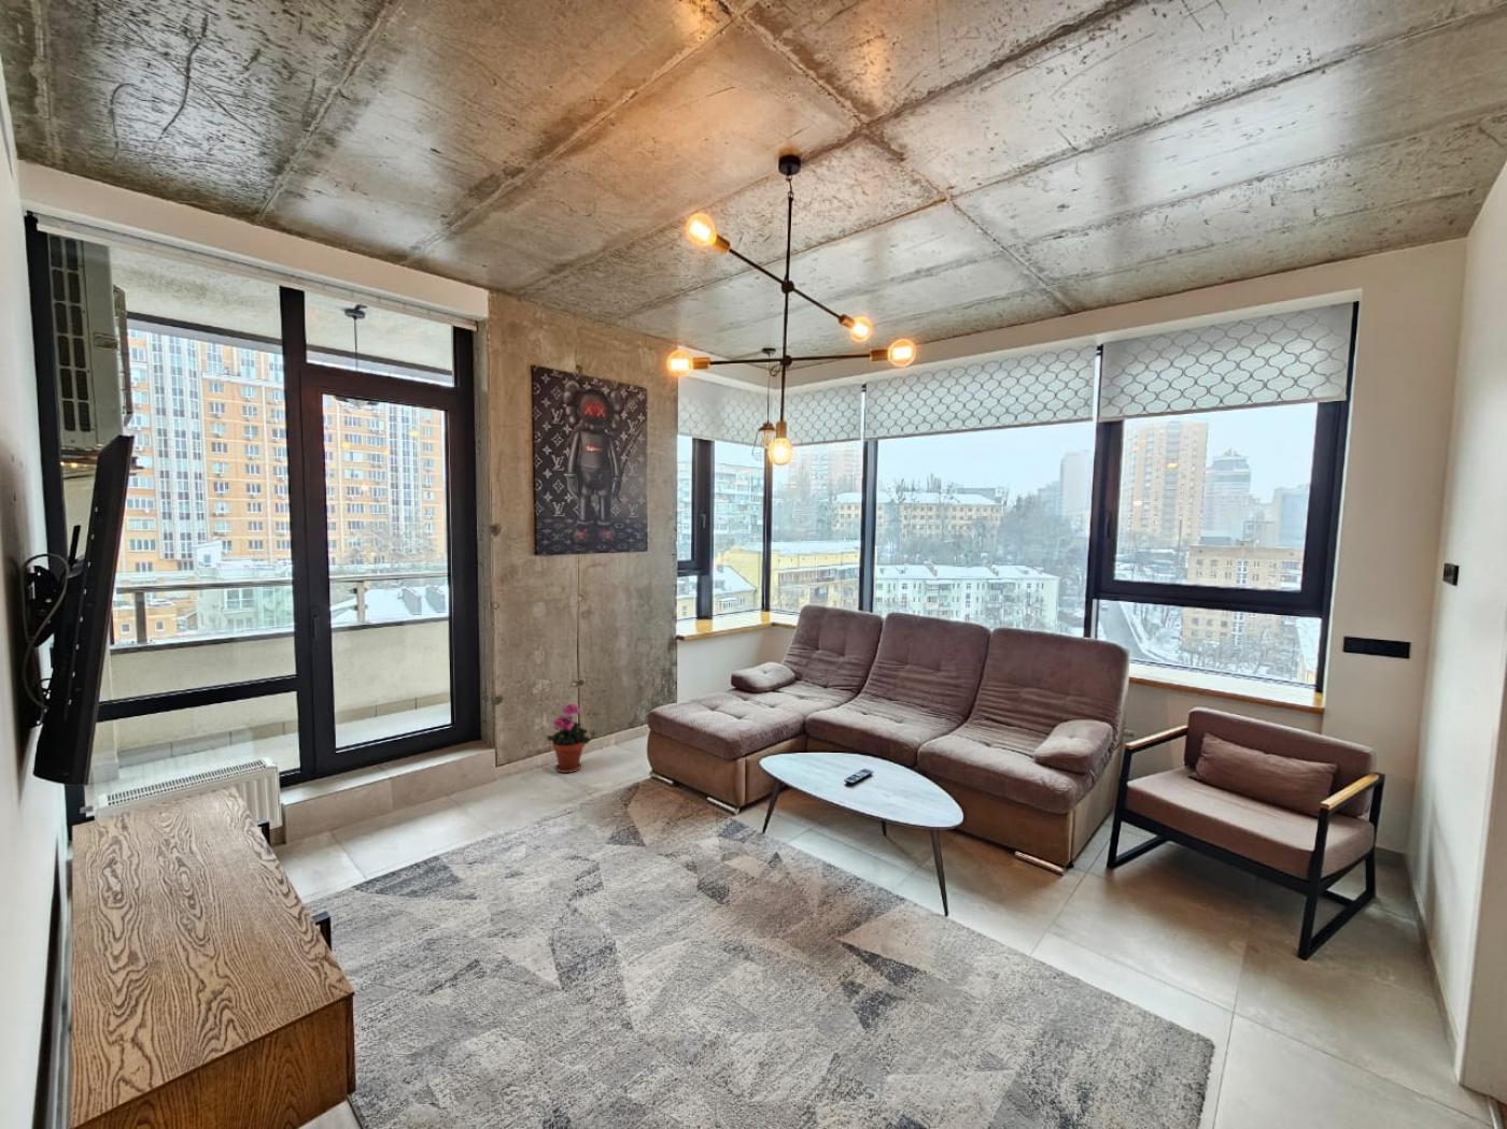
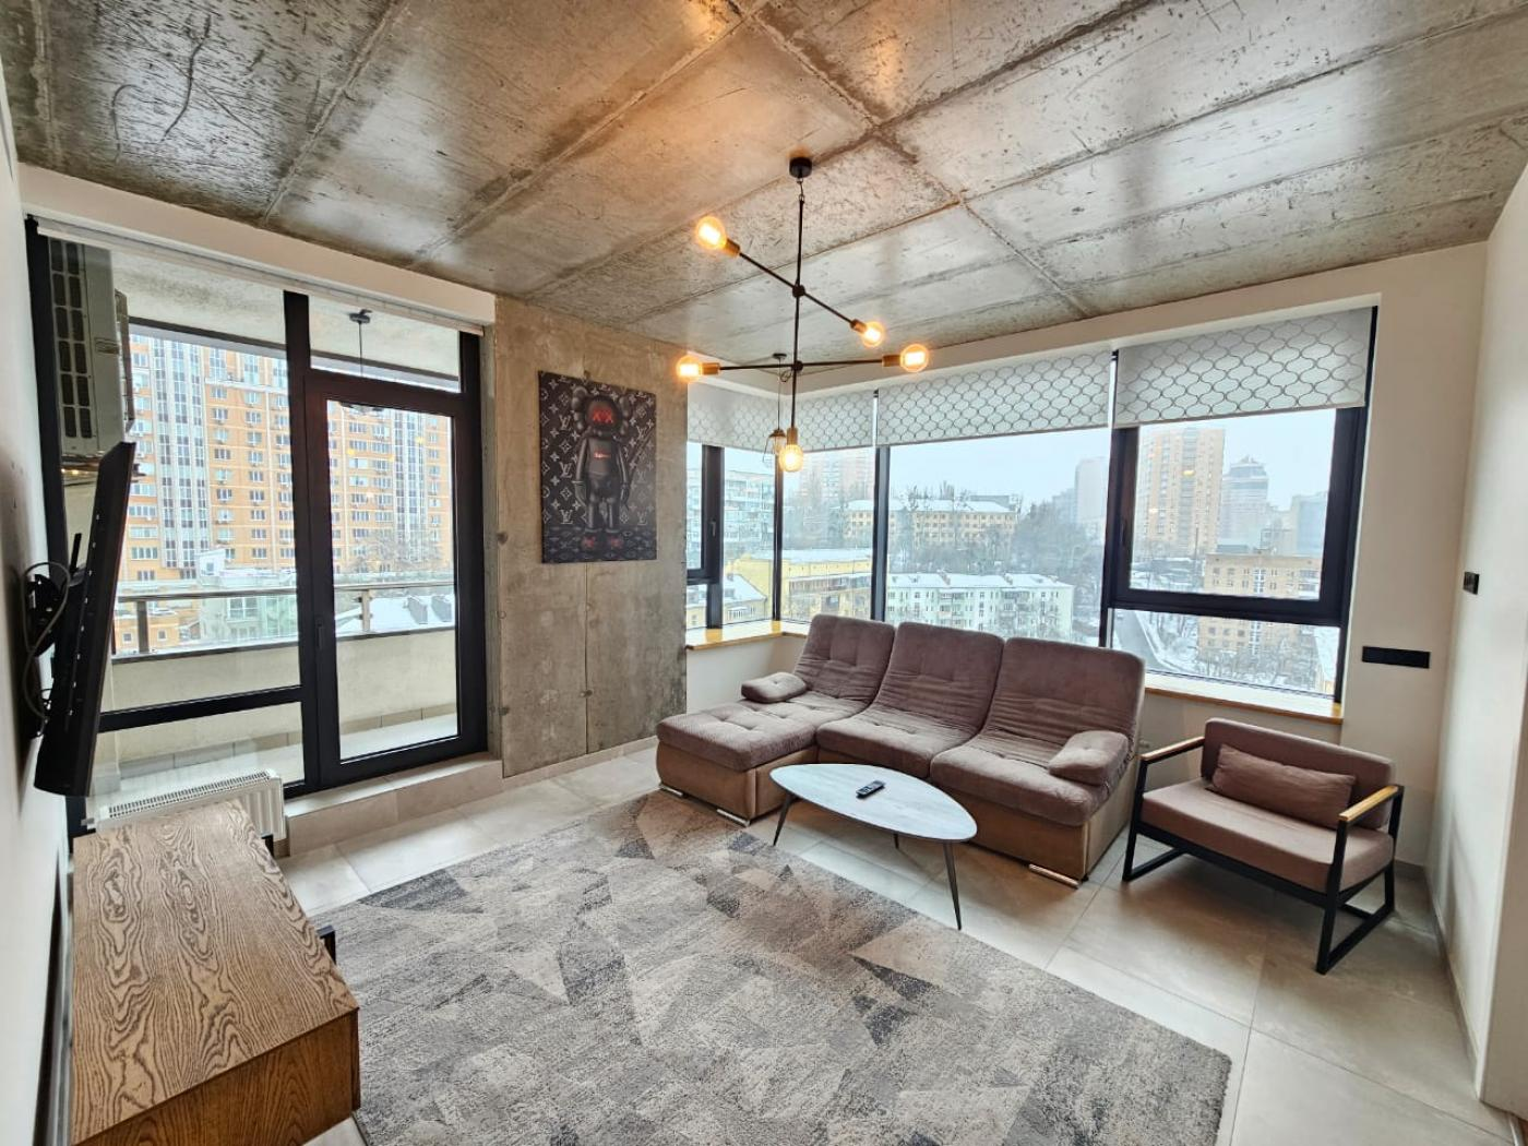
- potted plant (567, 736)
